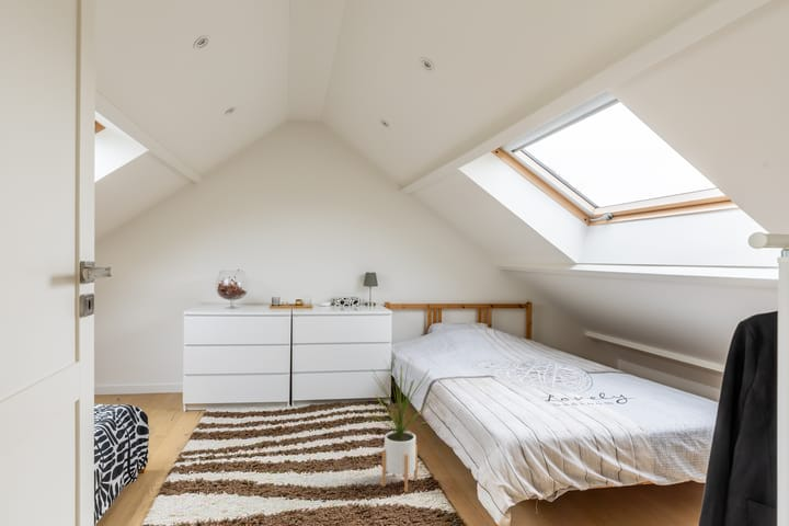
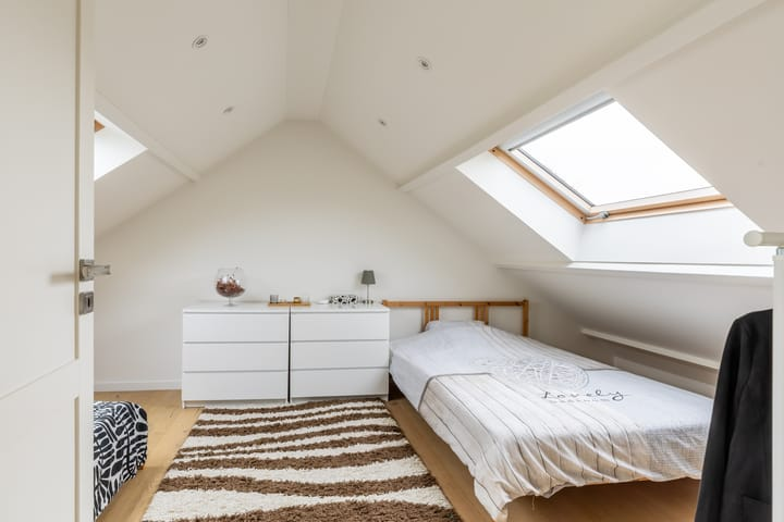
- house plant (399, 422)
